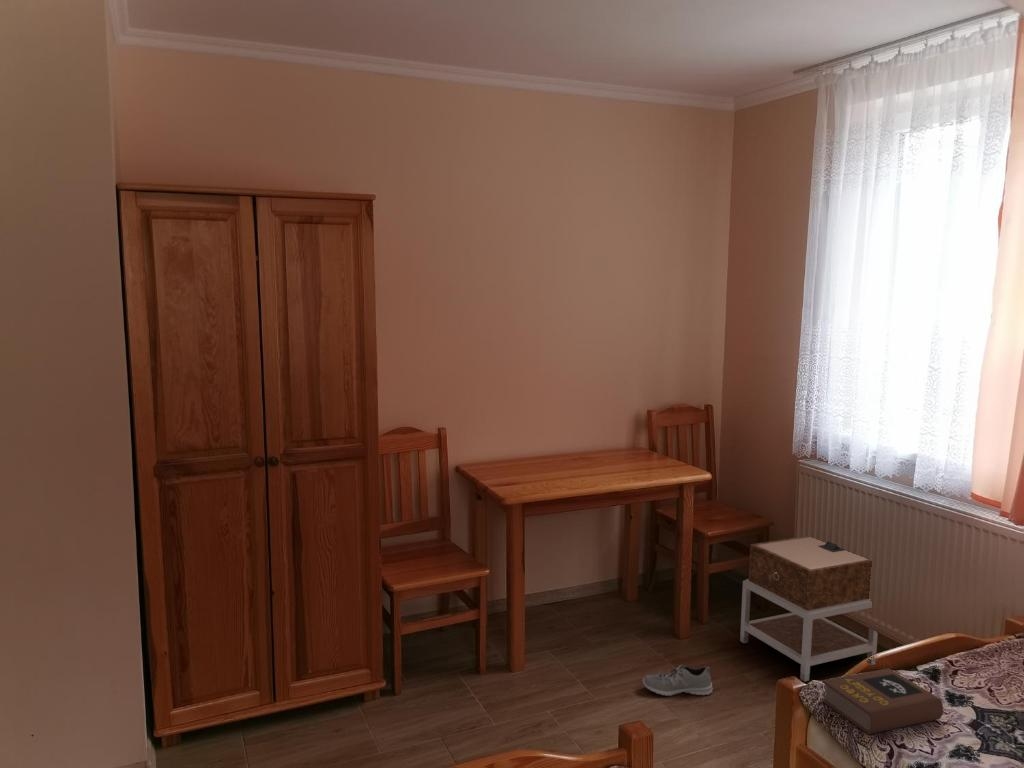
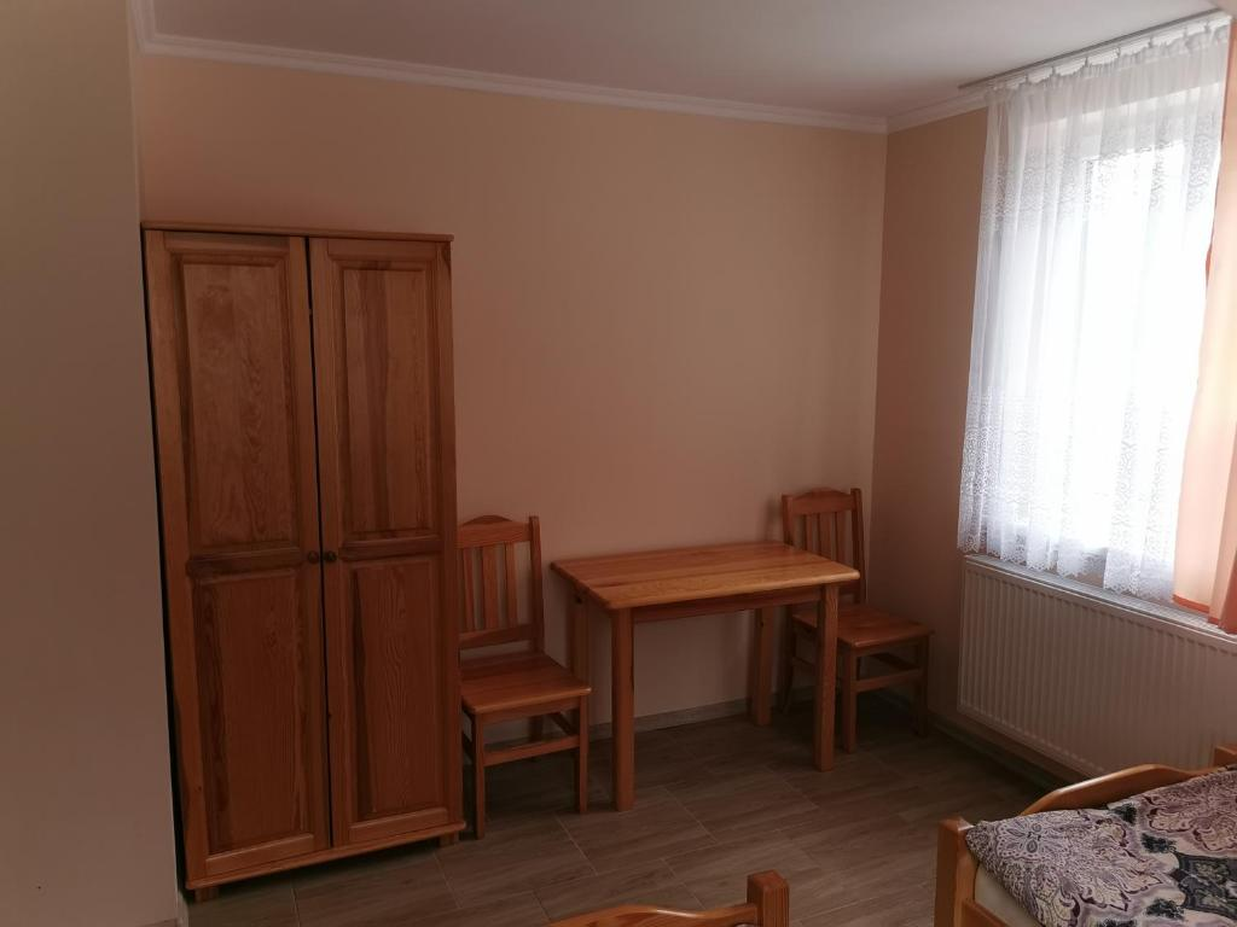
- sneaker (677, 676)
- nightstand (808, 600)
- book (883, 699)
